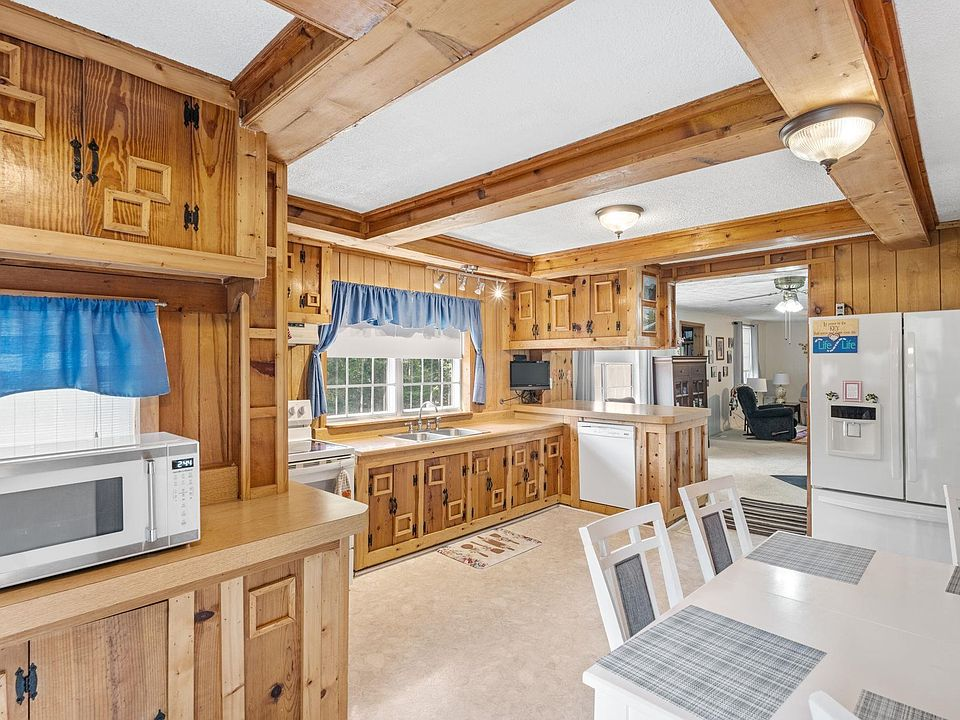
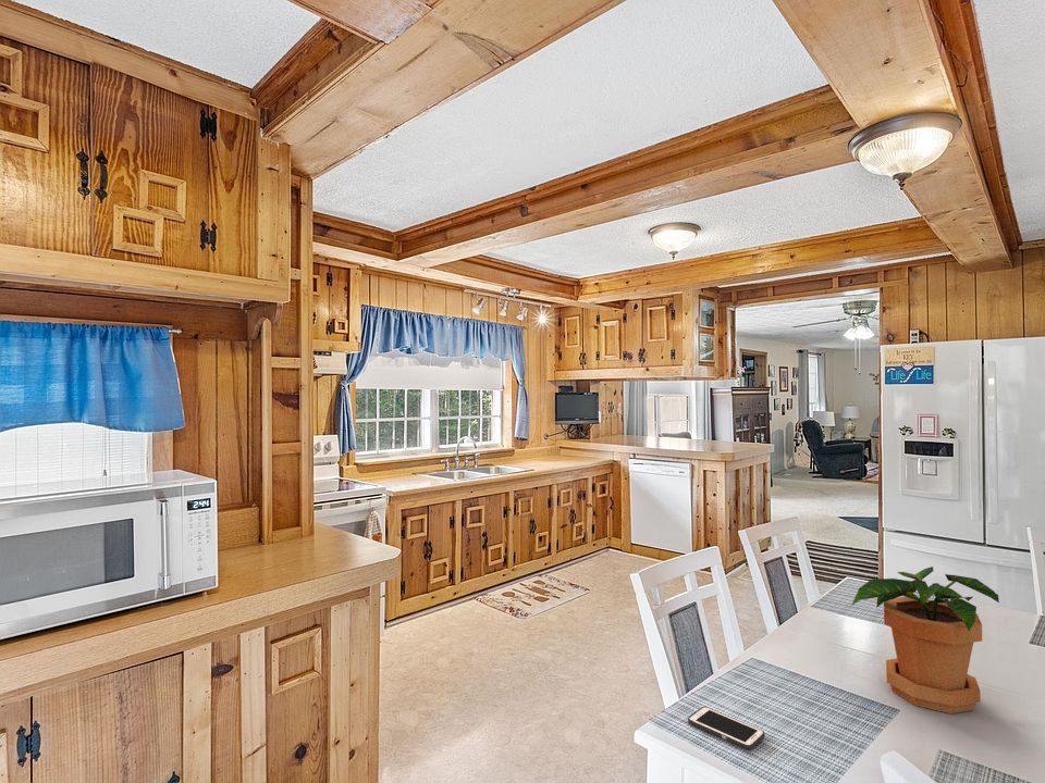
+ cell phone (725, 726)
+ potted plant (915, 630)
